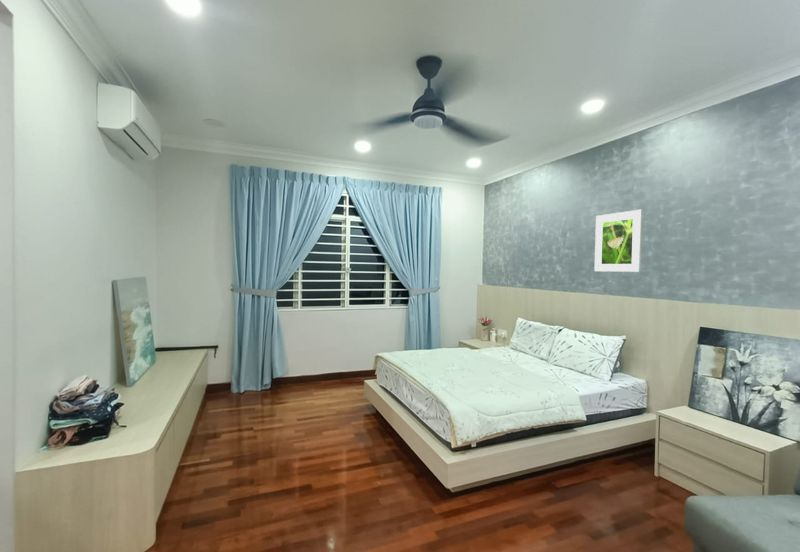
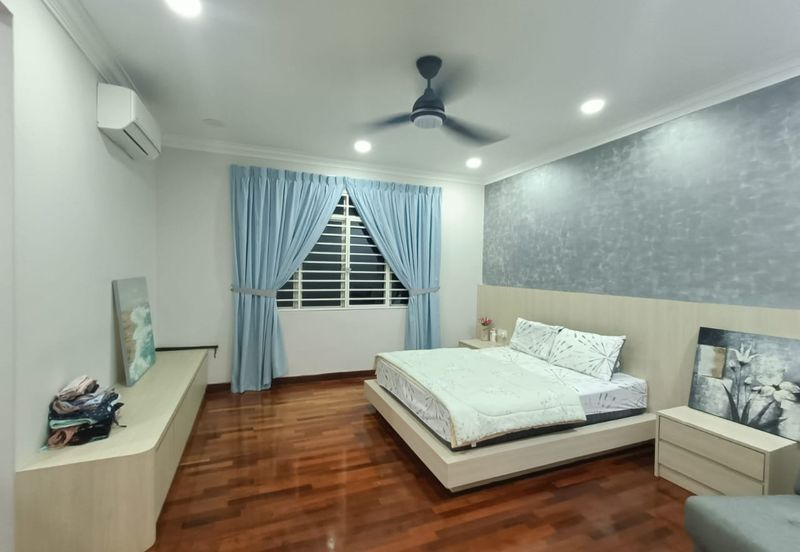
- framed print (616, 242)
